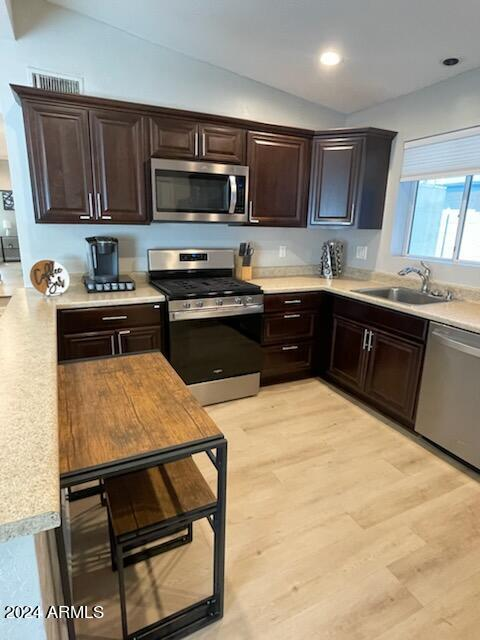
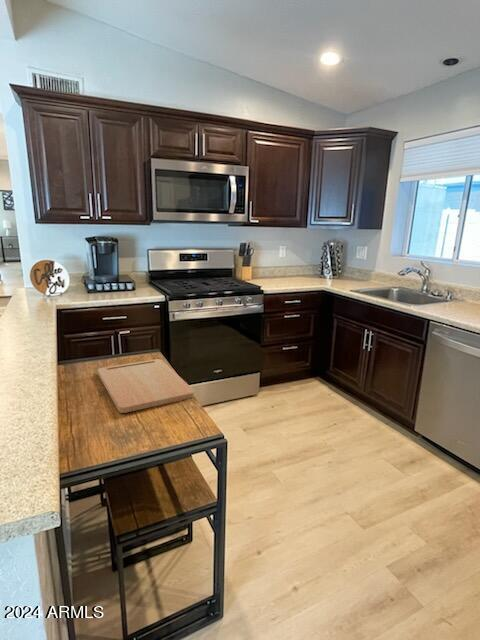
+ cutting board (143, 381)
